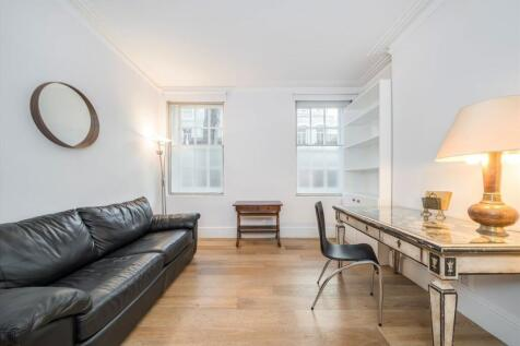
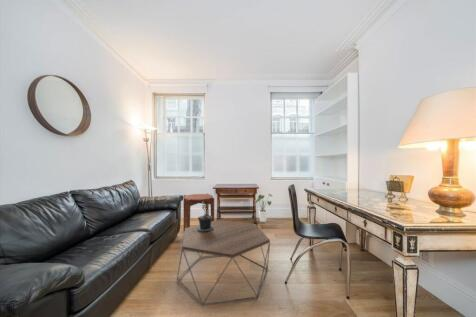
+ side table (206, 210)
+ potted plant (204, 214)
+ house plant (264, 207)
+ coffee table (224, 253)
